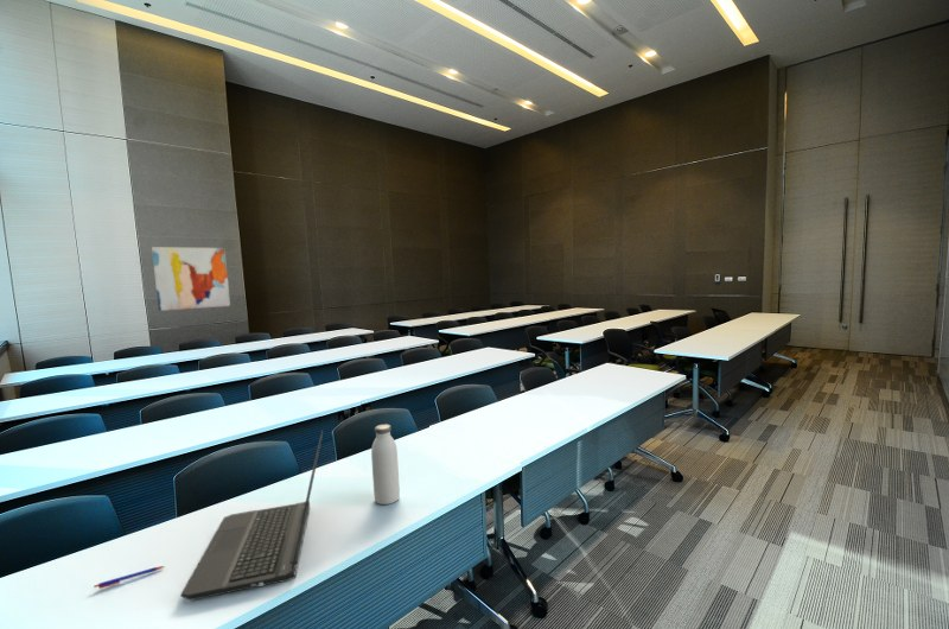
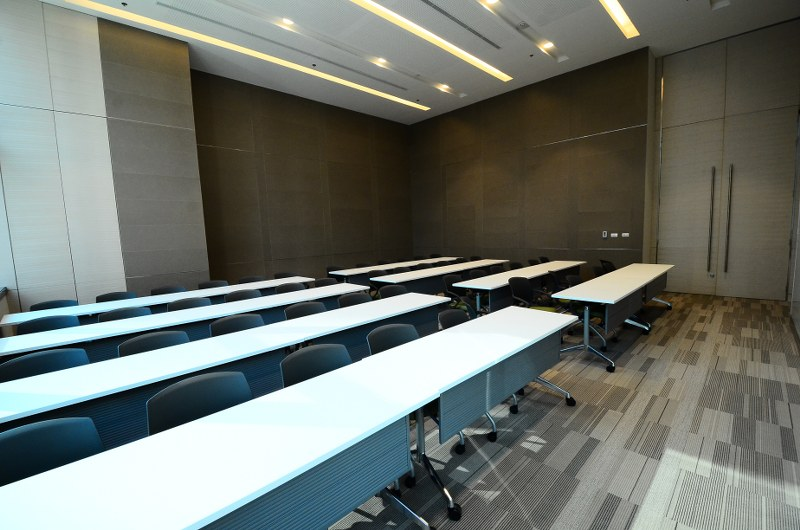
- pen (130, 576)
- wall art (192, 278)
- water bottle (384, 462)
- laptop computer (262, 509)
